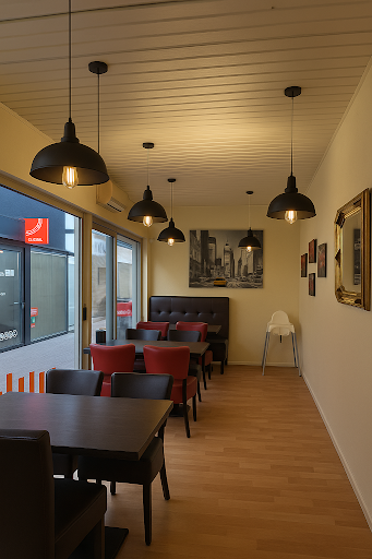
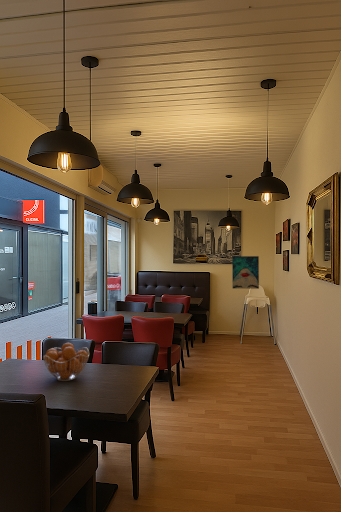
+ fruit basket (66, 361)
+ wall art (245, 272)
